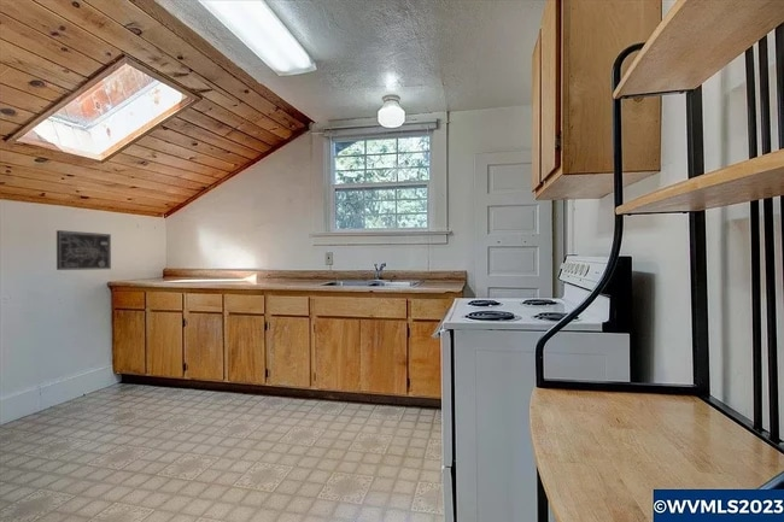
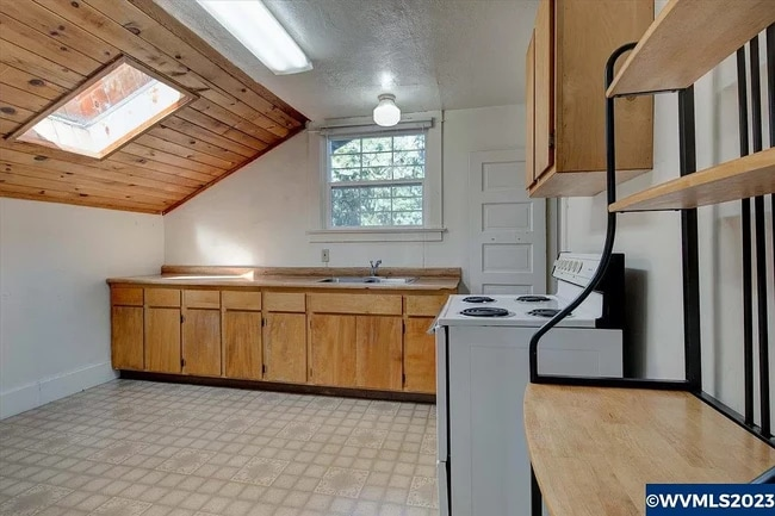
- wall art (84, 251)
